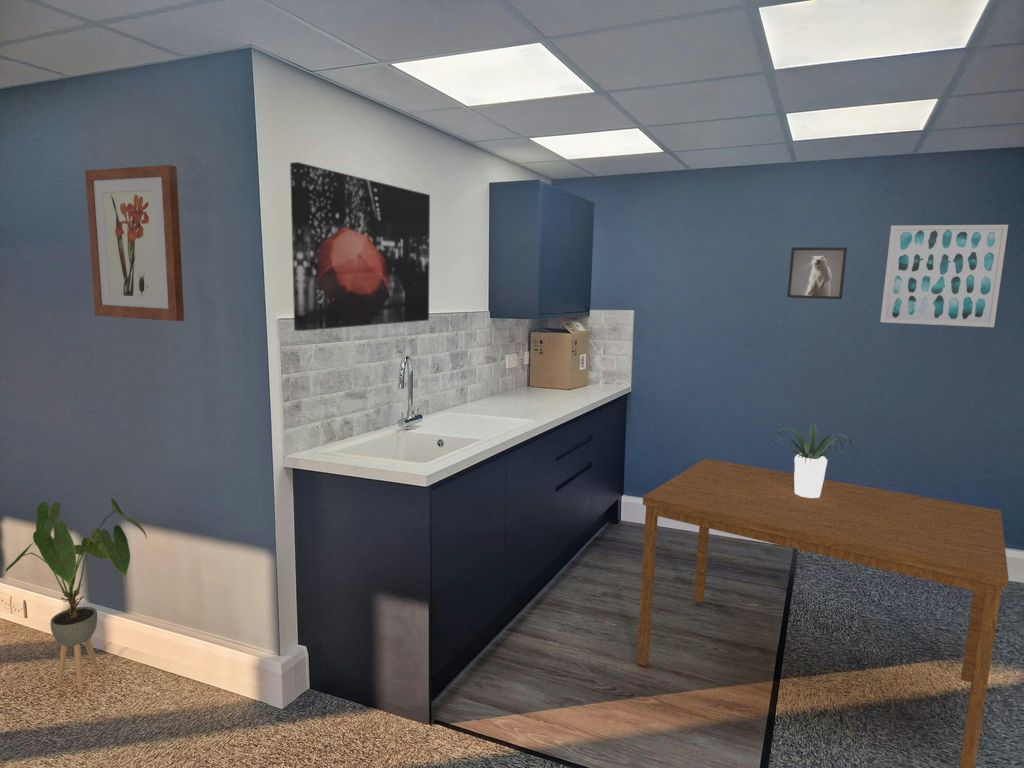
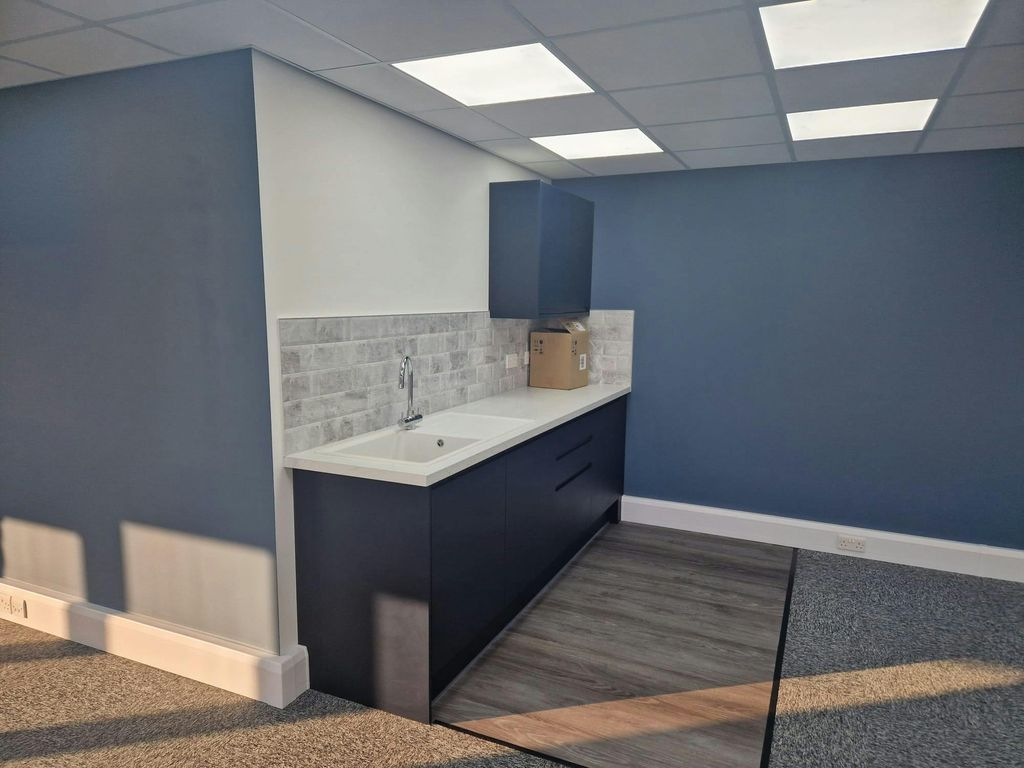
- house plant (83, 596)
- wall art (941, 275)
- dining table (820, 554)
- wall art (133, 244)
- wall art (370, 254)
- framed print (816, 273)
- potted plant (812, 461)
